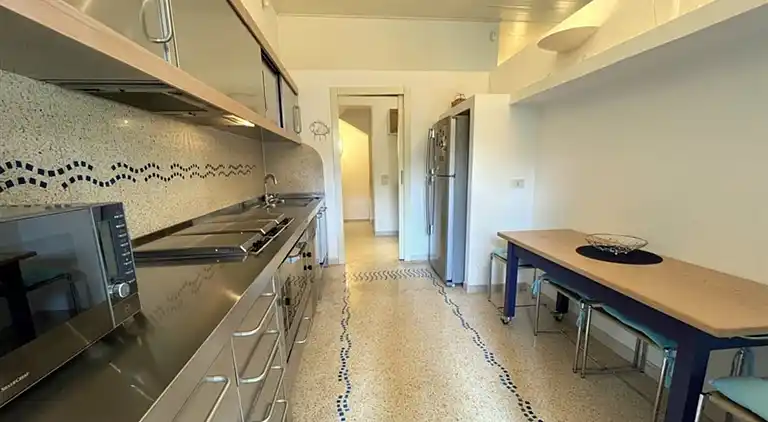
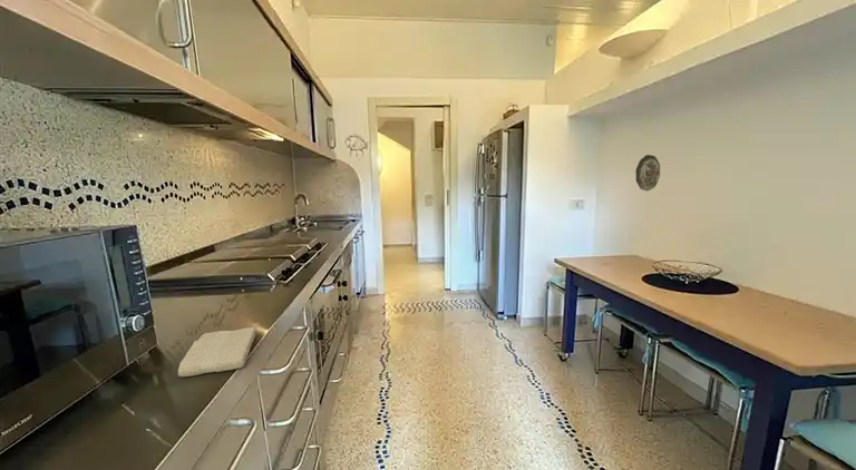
+ washcloth (221, 349)
+ decorative plate (649, 173)
